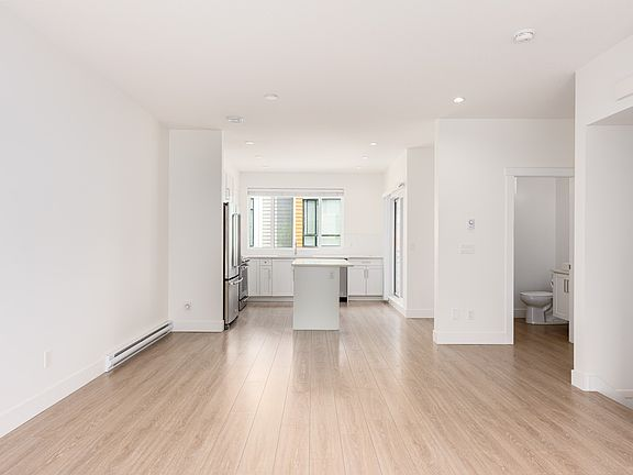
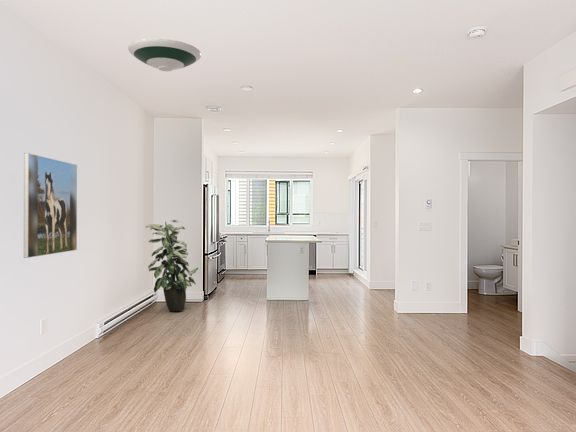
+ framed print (53, 206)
+ indoor plant (171, 265)
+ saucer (165, 60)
